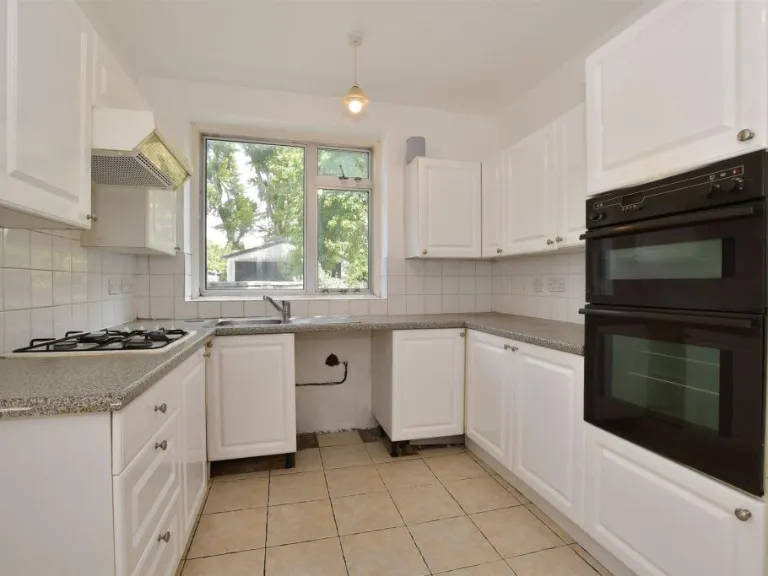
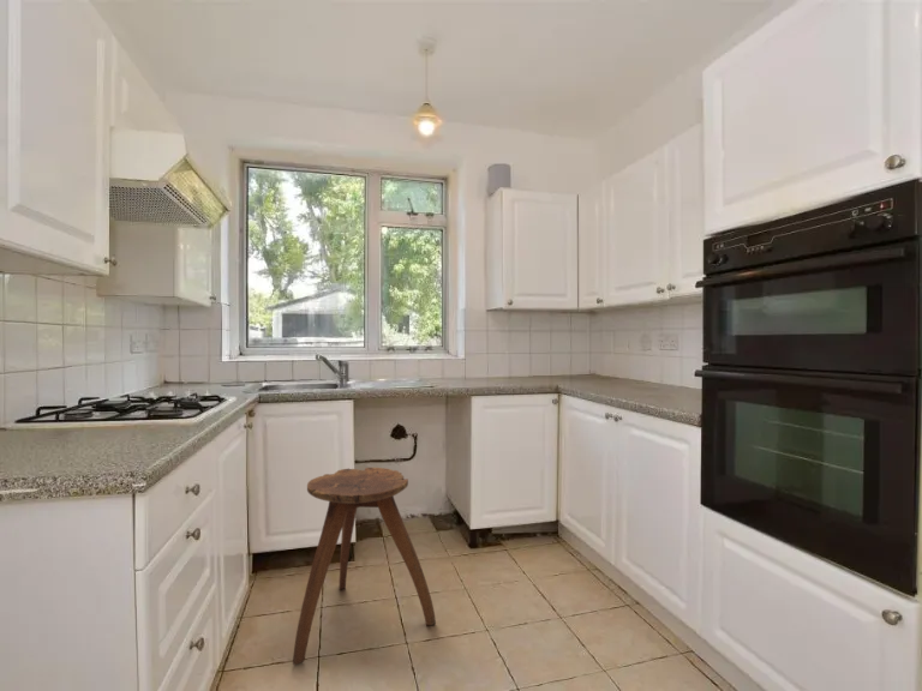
+ stool (348, 554)
